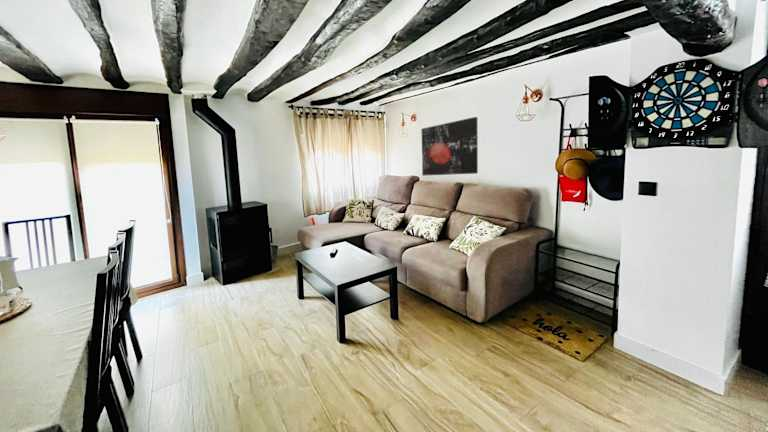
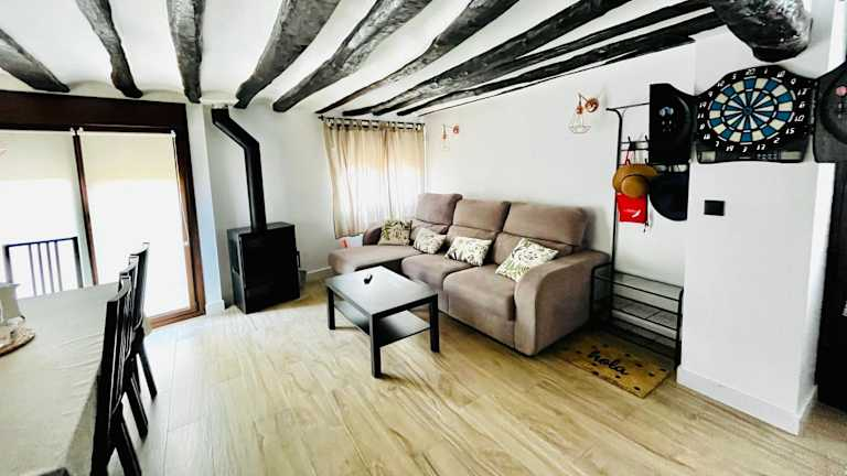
- wall art (447, 149)
